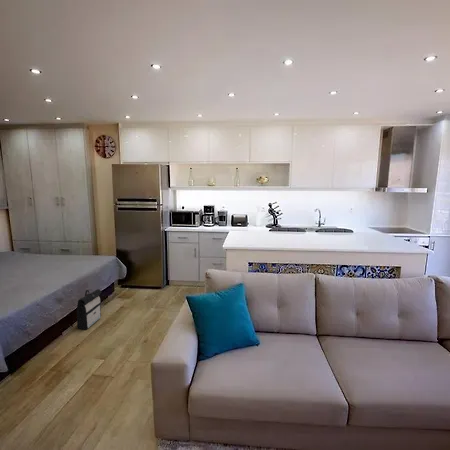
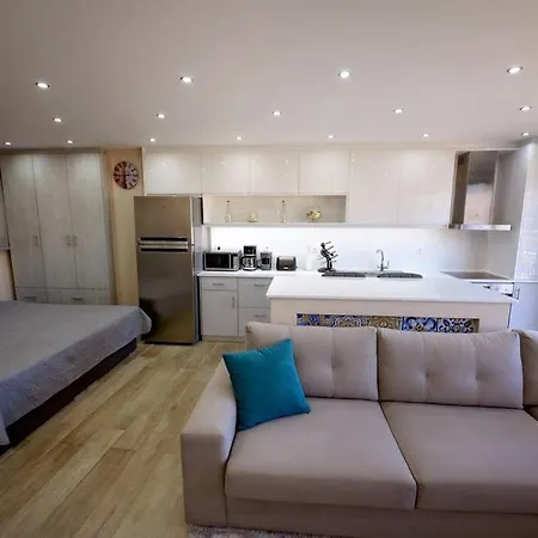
- backpack (89, 307)
